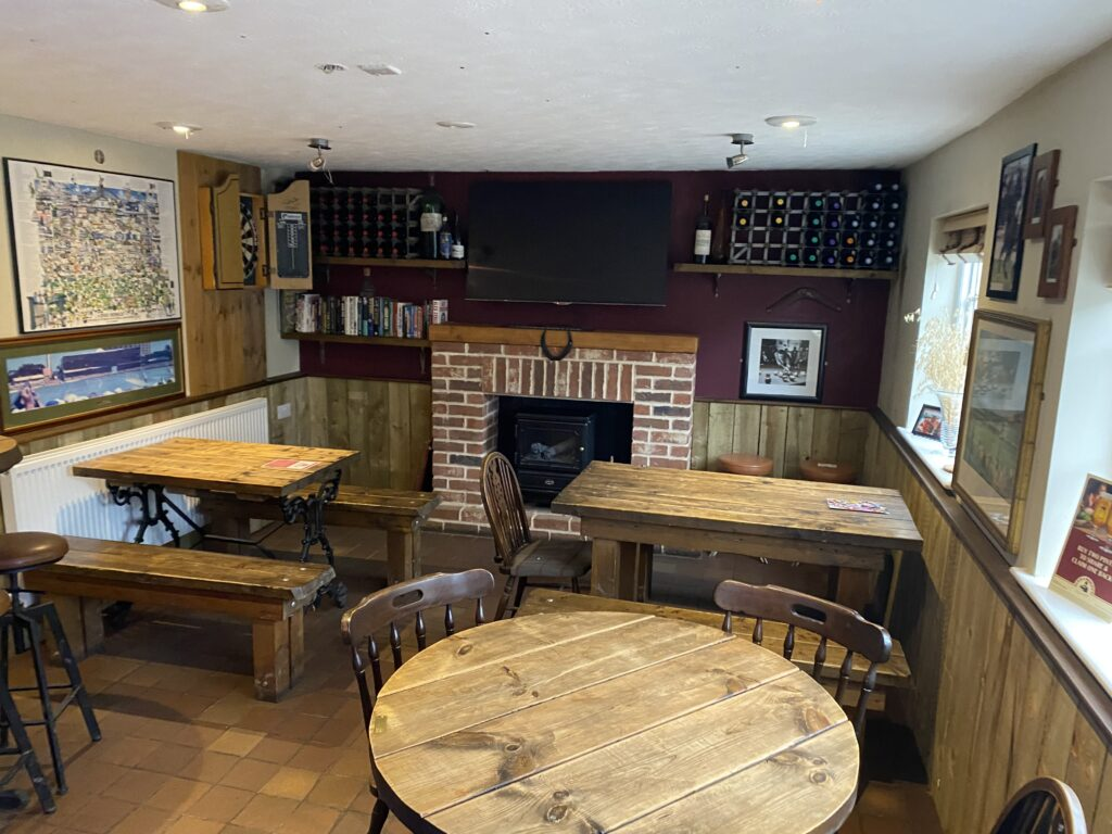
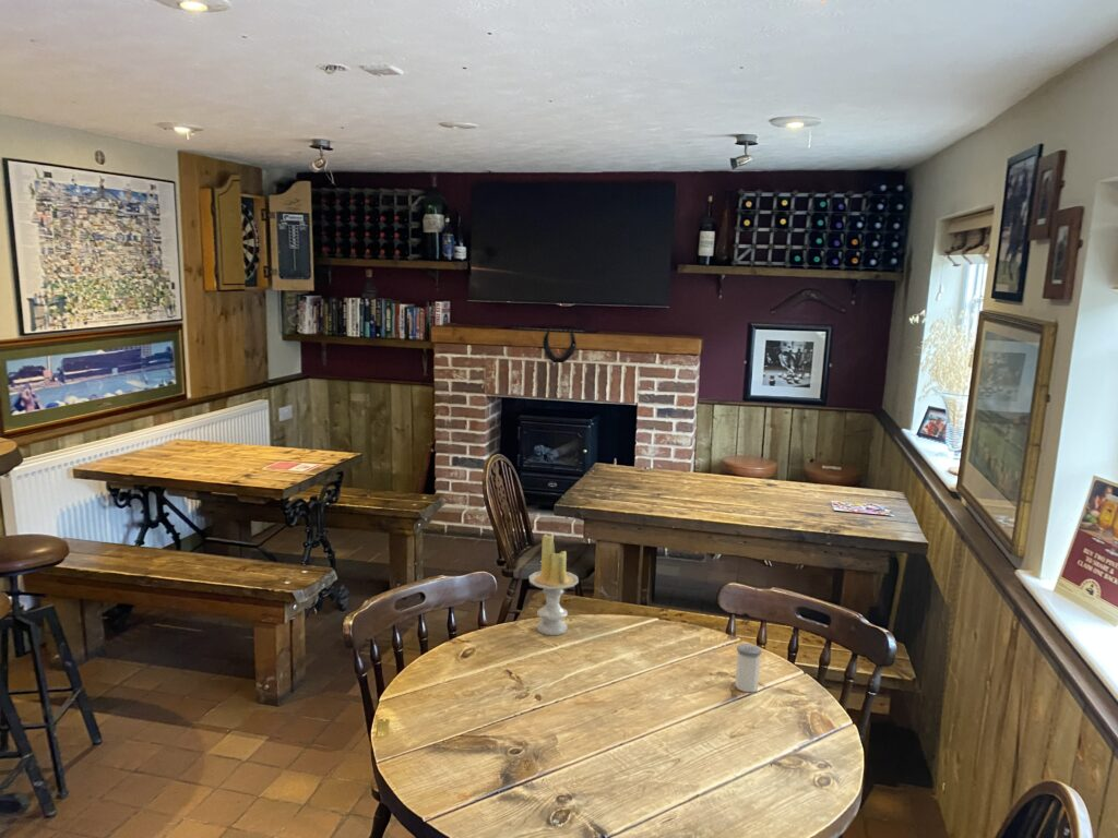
+ salt shaker (747, 668)
+ candle (554, 582)
